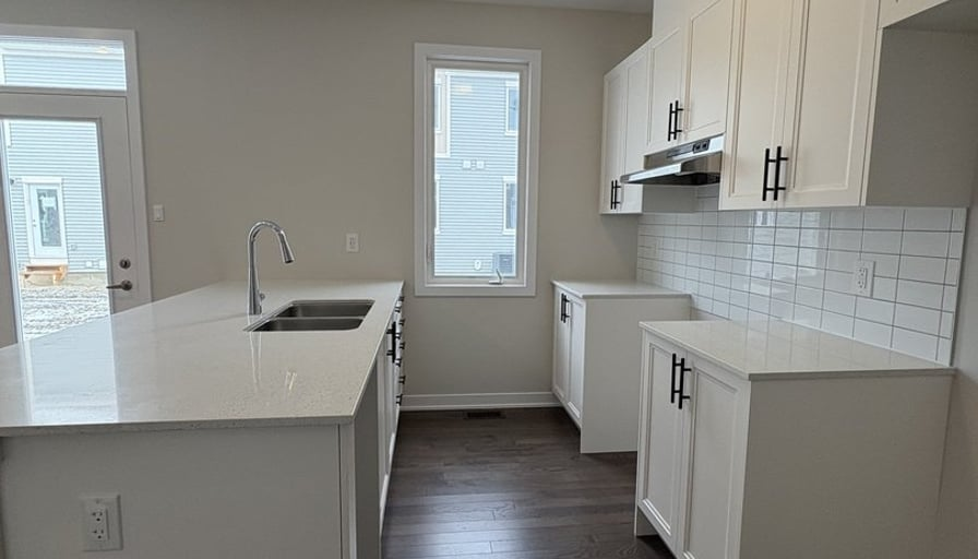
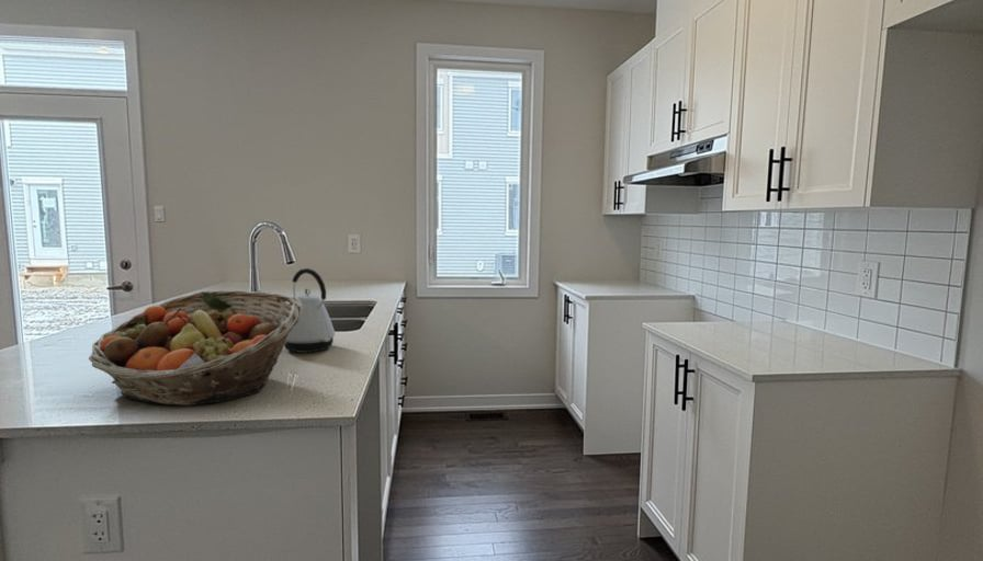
+ kettle (306, 308)
+ fruit basket (202, 341)
